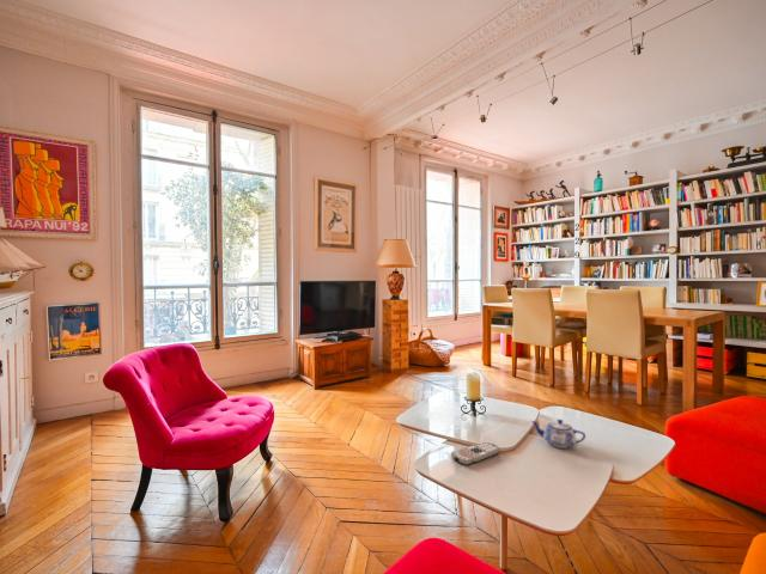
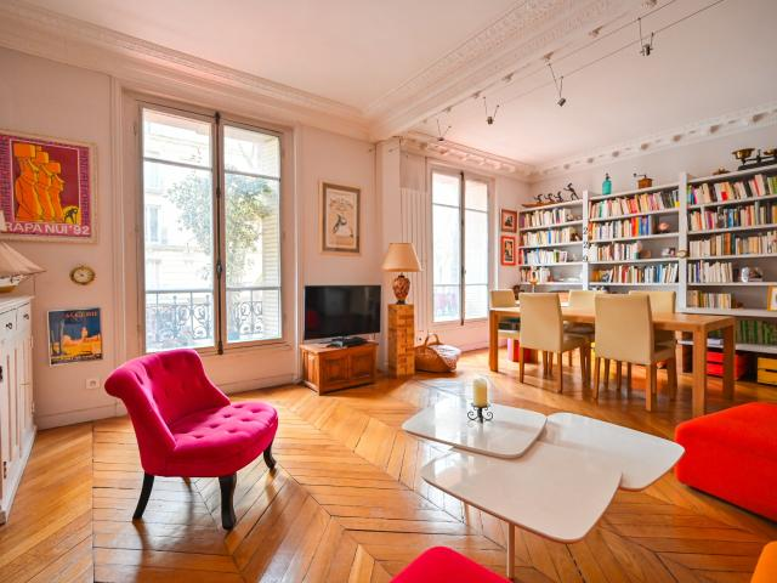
- remote control (476, 452)
- teapot (557, 430)
